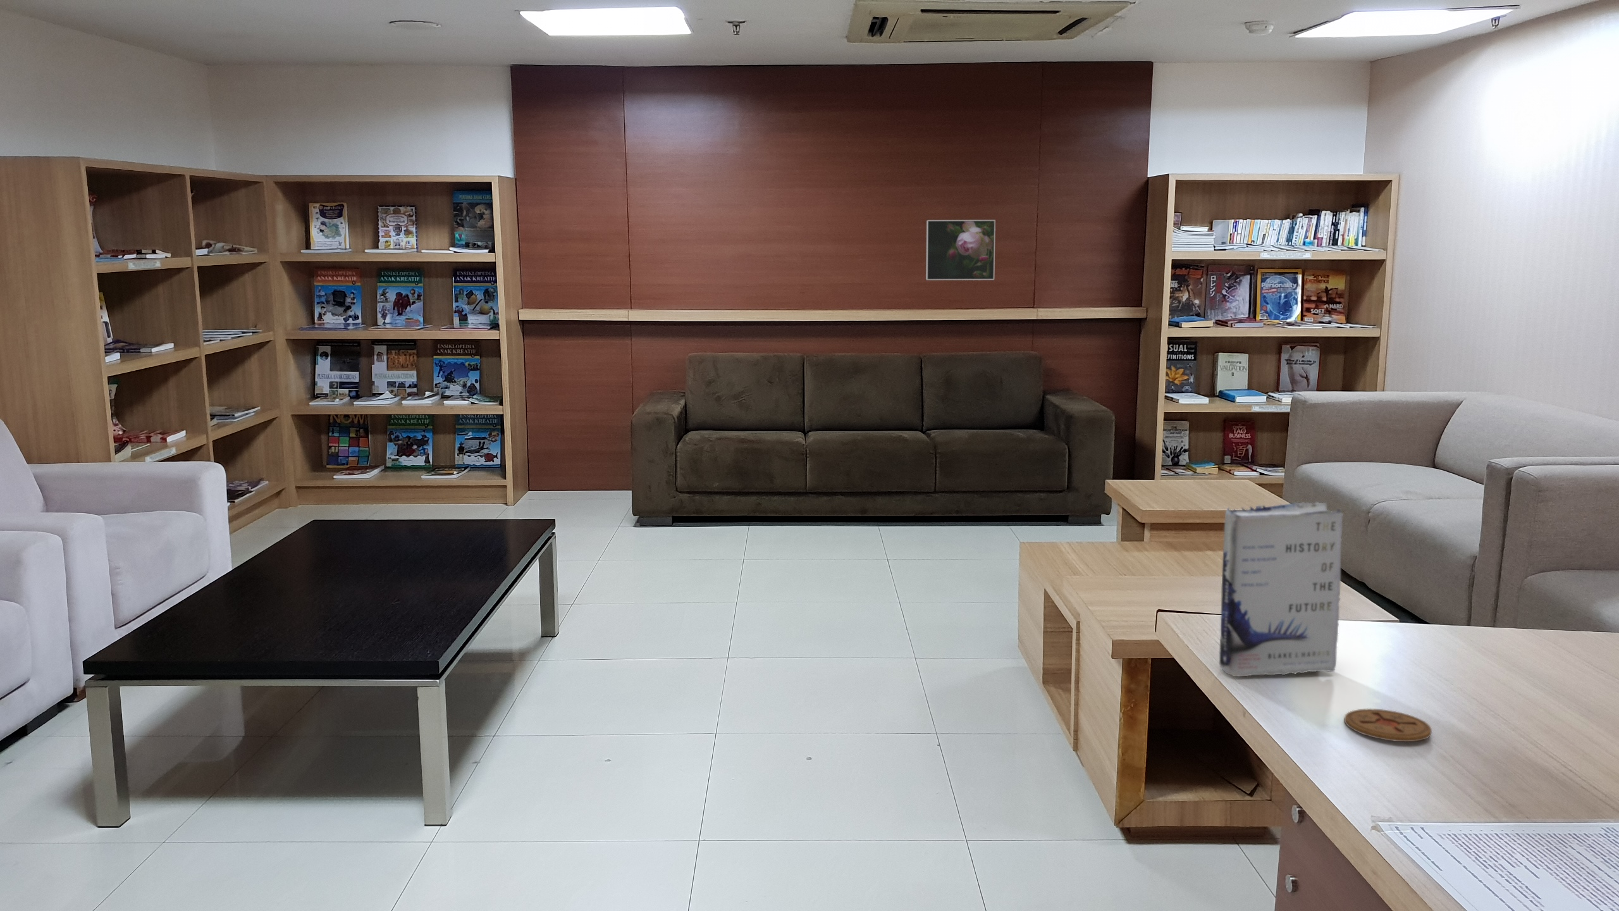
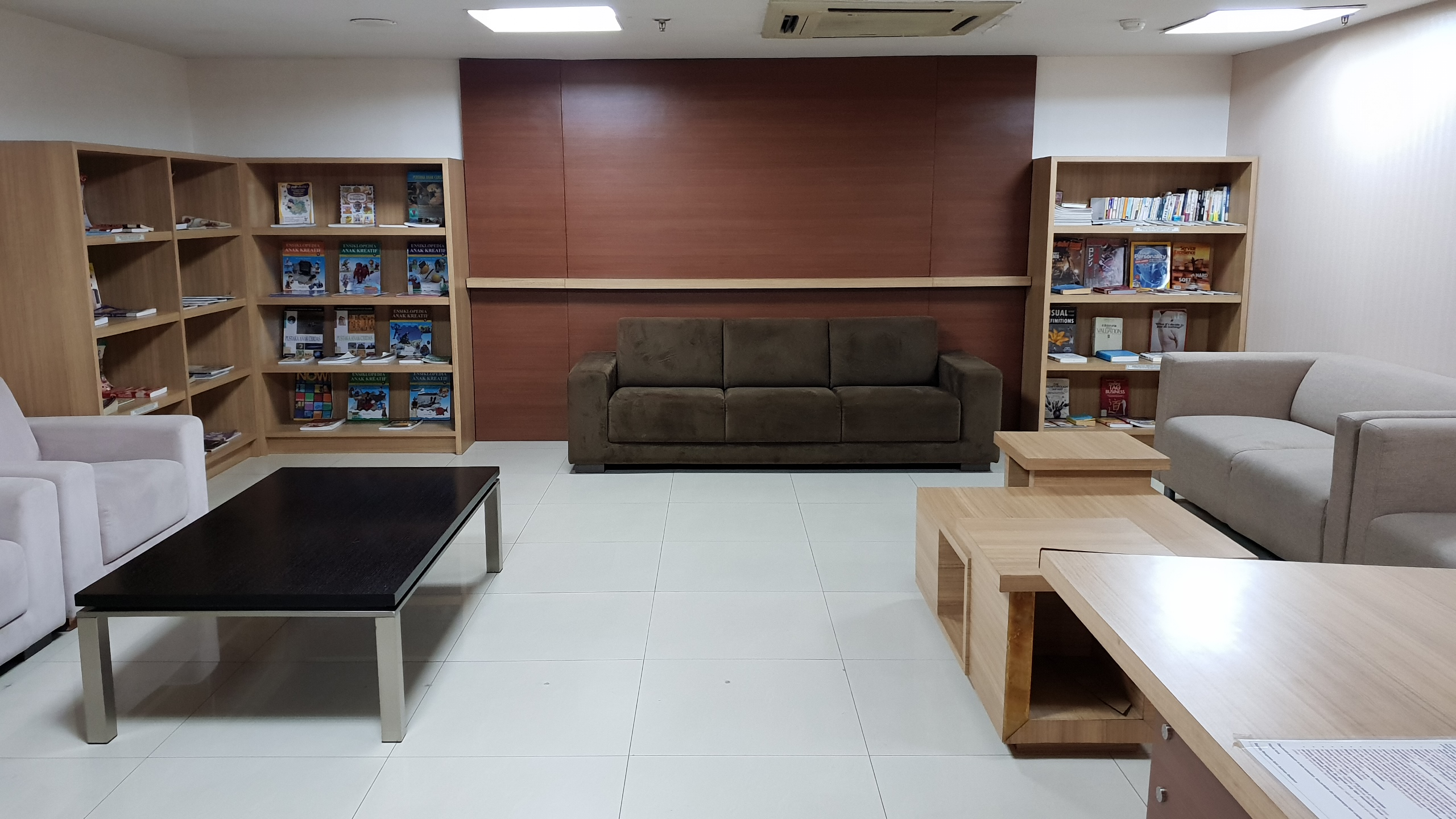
- coaster (1387, 724)
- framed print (960, 250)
- book (1278, 588)
